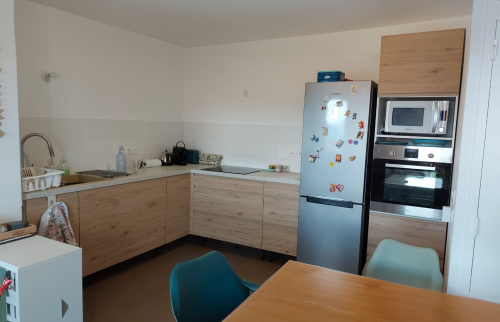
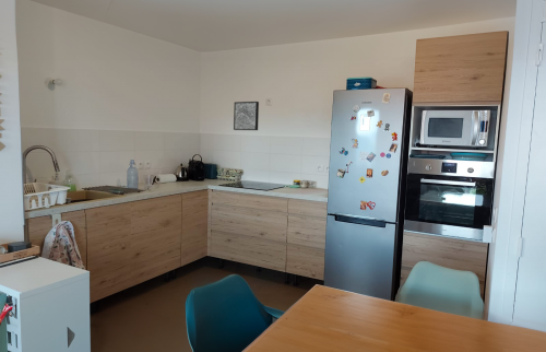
+ wall art (246, 116)
